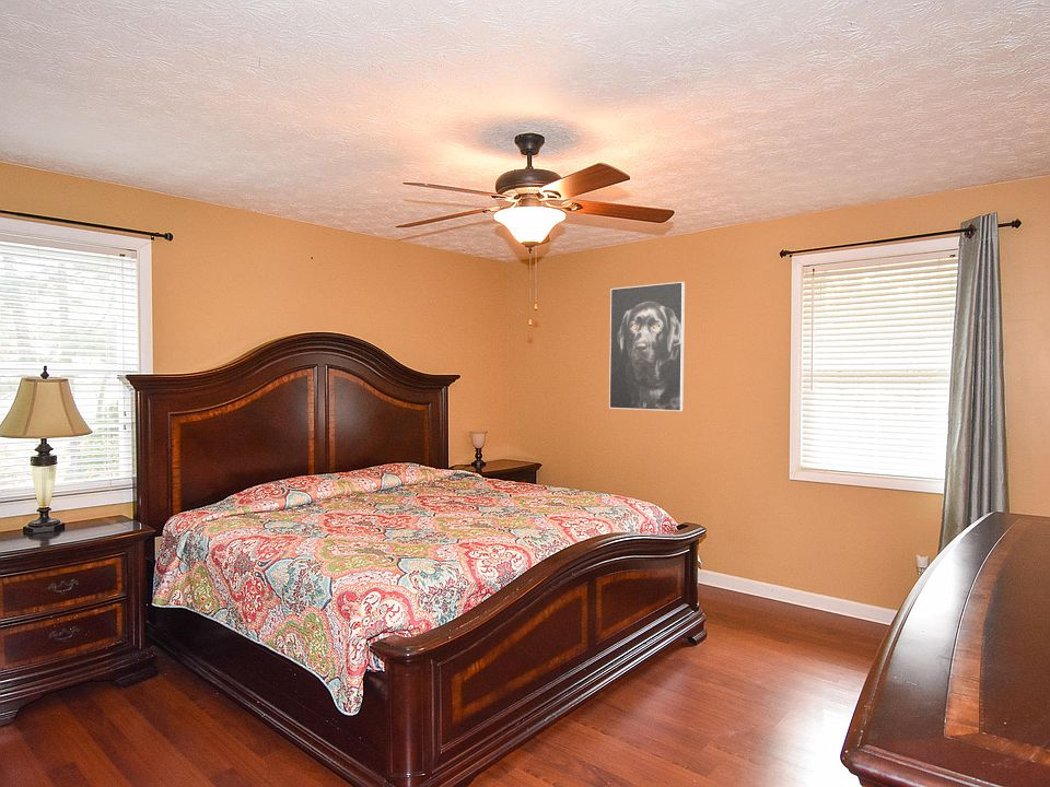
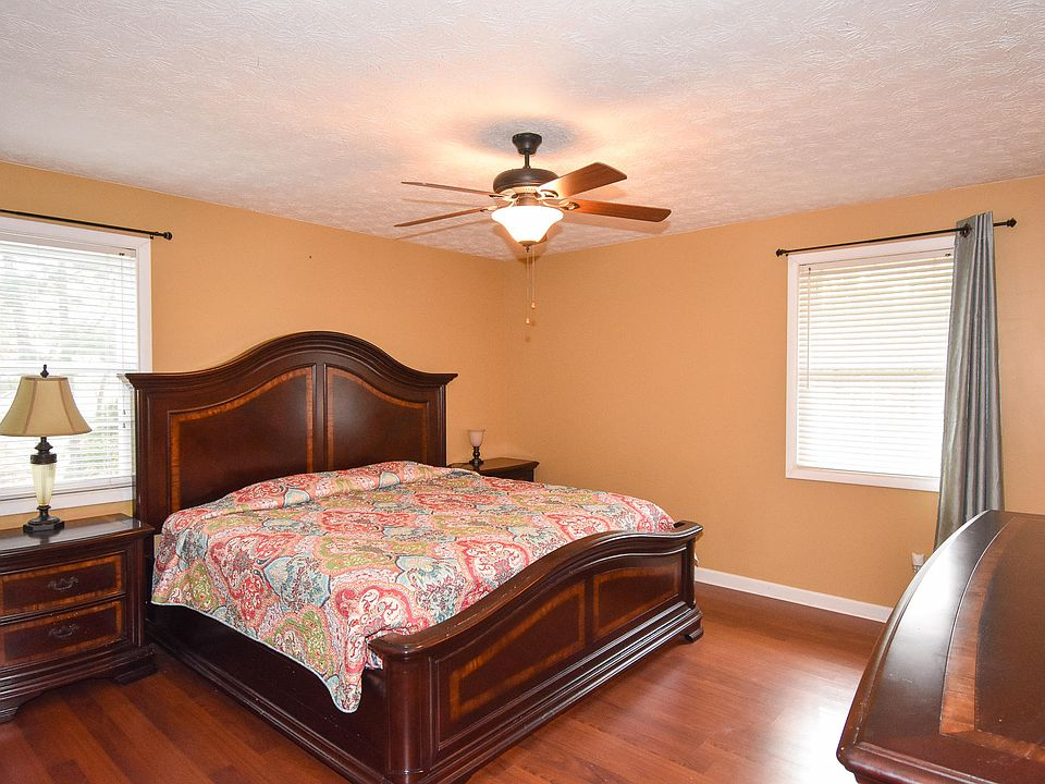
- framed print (645, 348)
